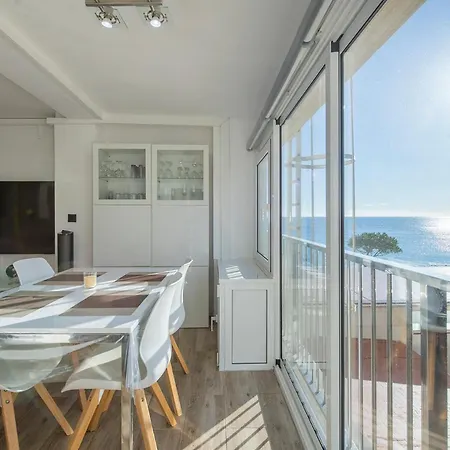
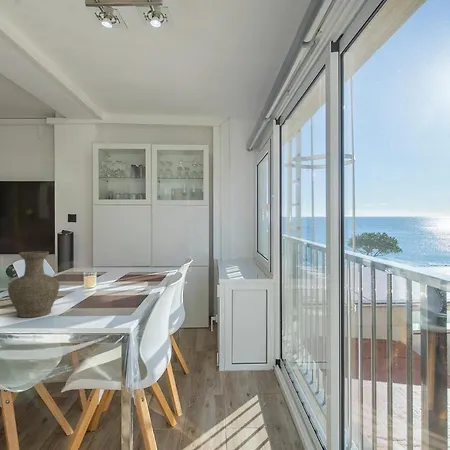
+ vase (34, 282)
